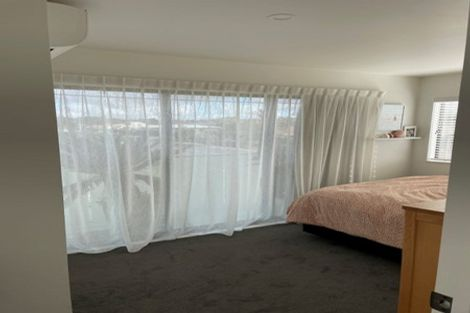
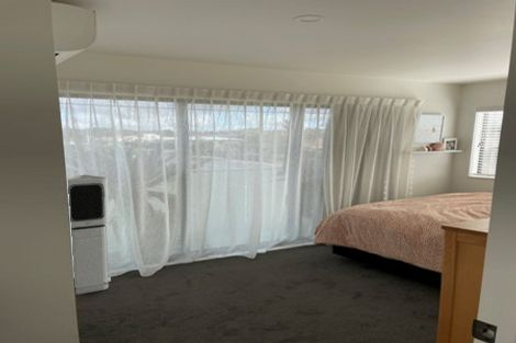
+ air purifier (86, 231)
